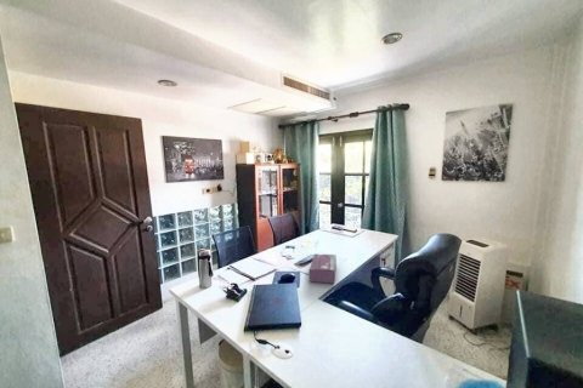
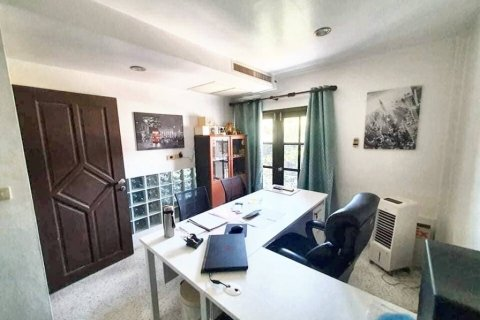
- tissue box (323, 267)
